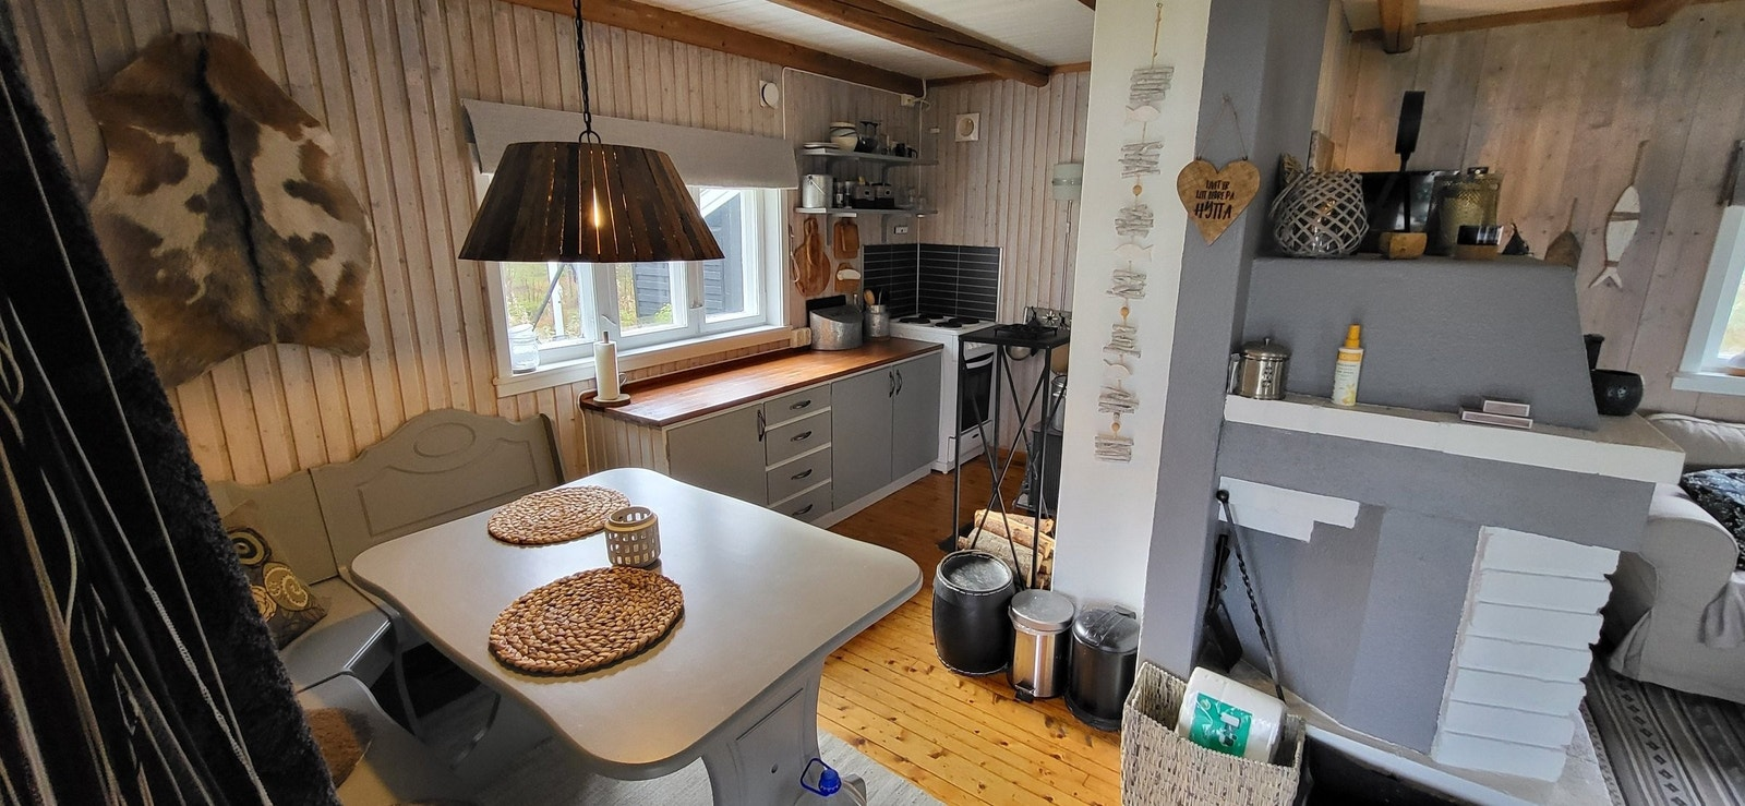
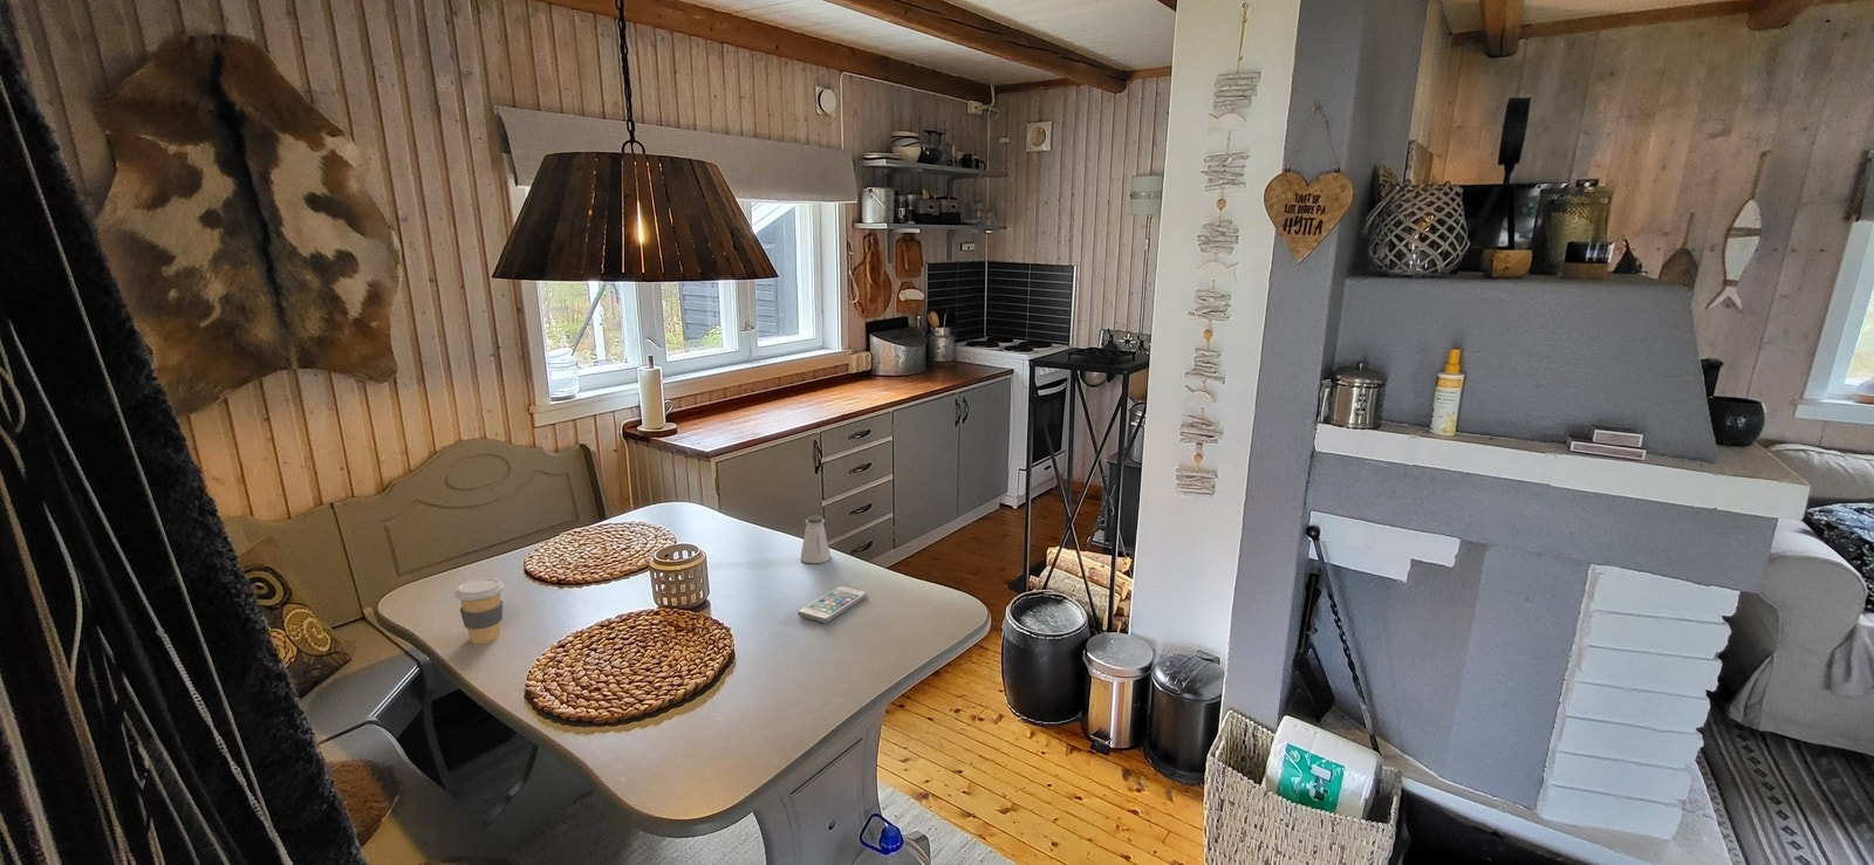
+ smartphone (833, 603)
+ coffee cup (482, 611)
+ saltshaker (815, 538)
